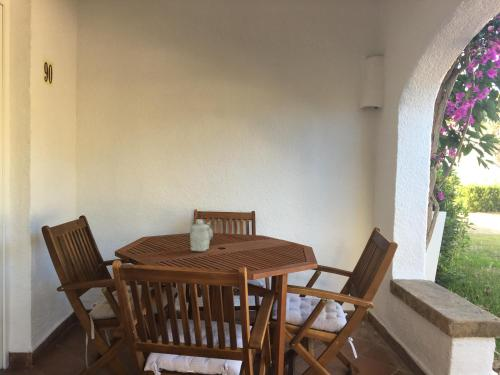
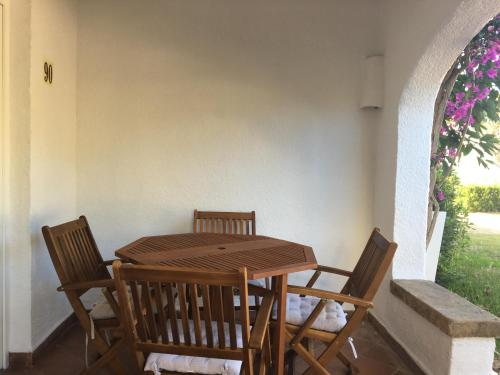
- teapot (201, 233)
